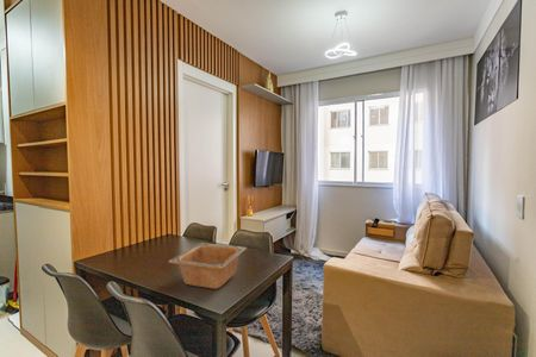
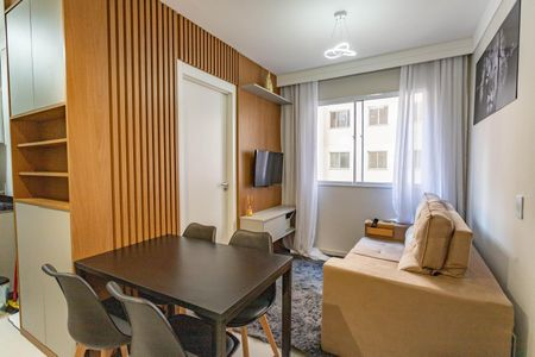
- serving bowl (210, 265)
